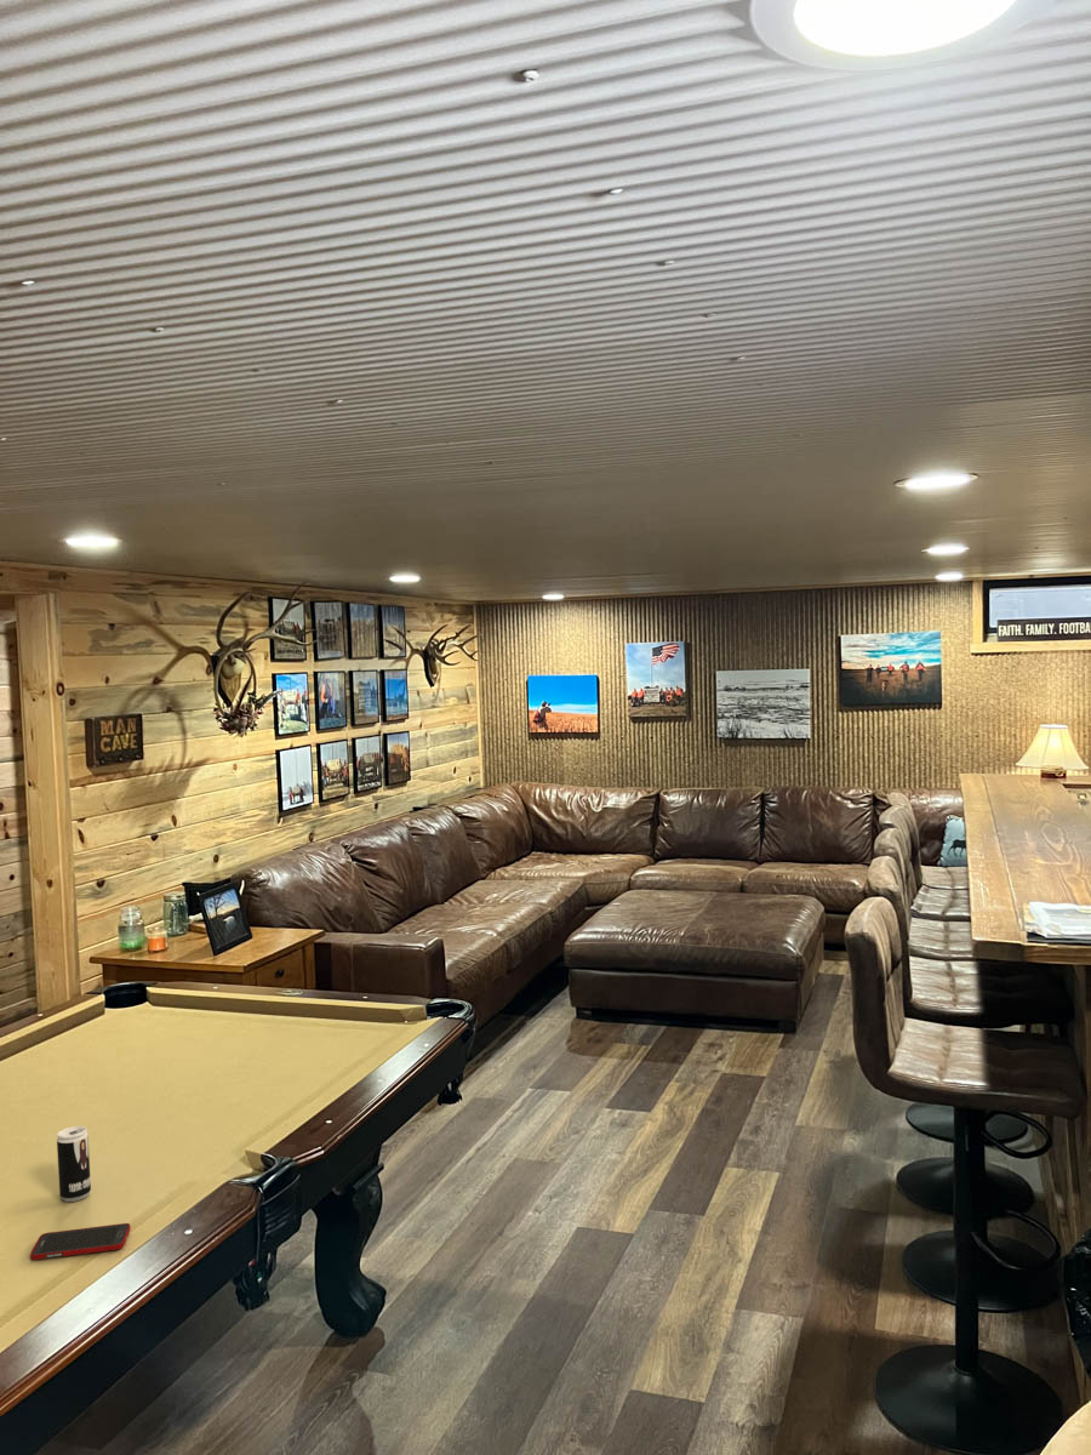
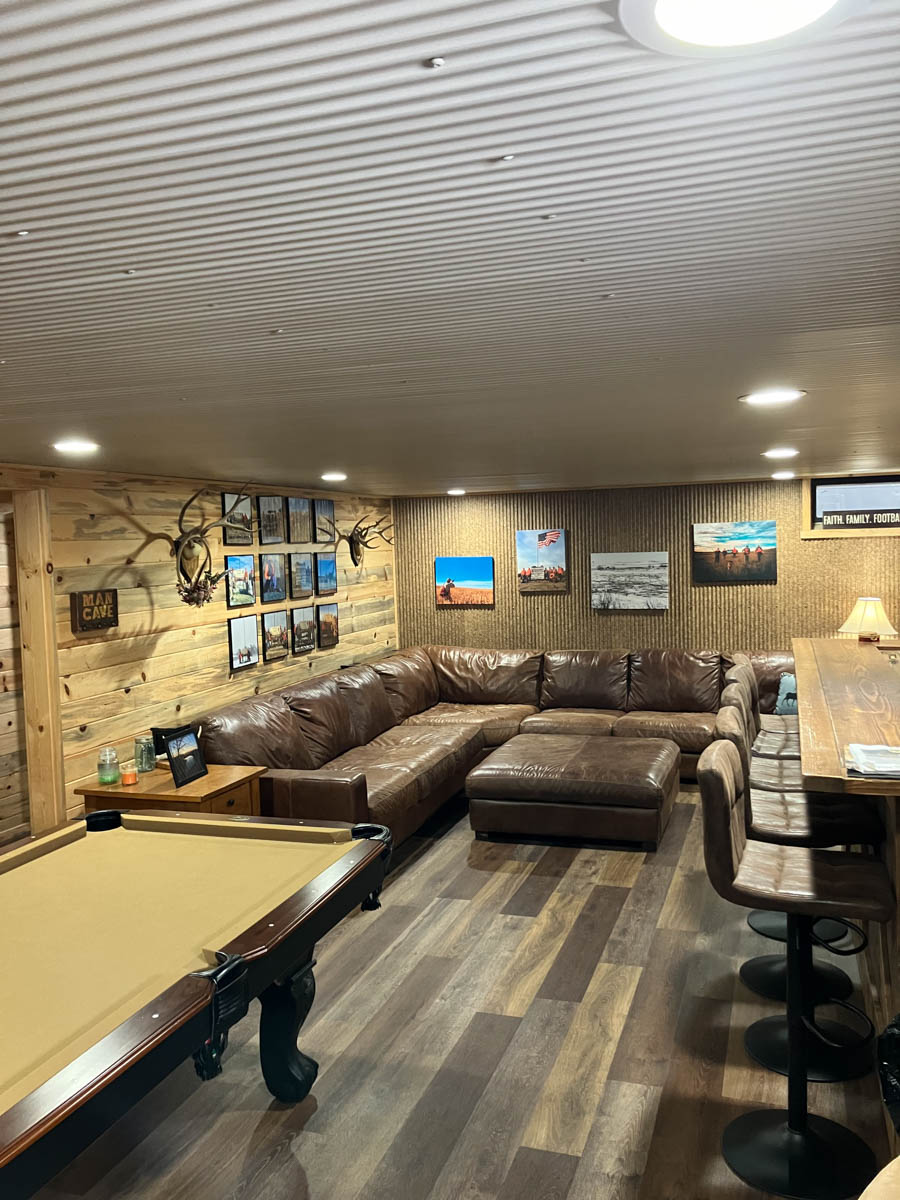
- beverage can (73, 1163)
- cell phone (81, 1240)
